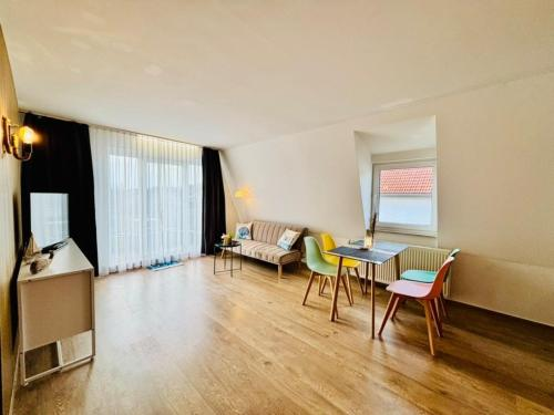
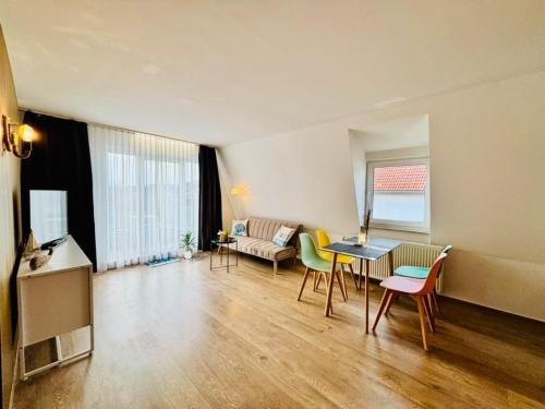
+ indoor plant (187, 244)
